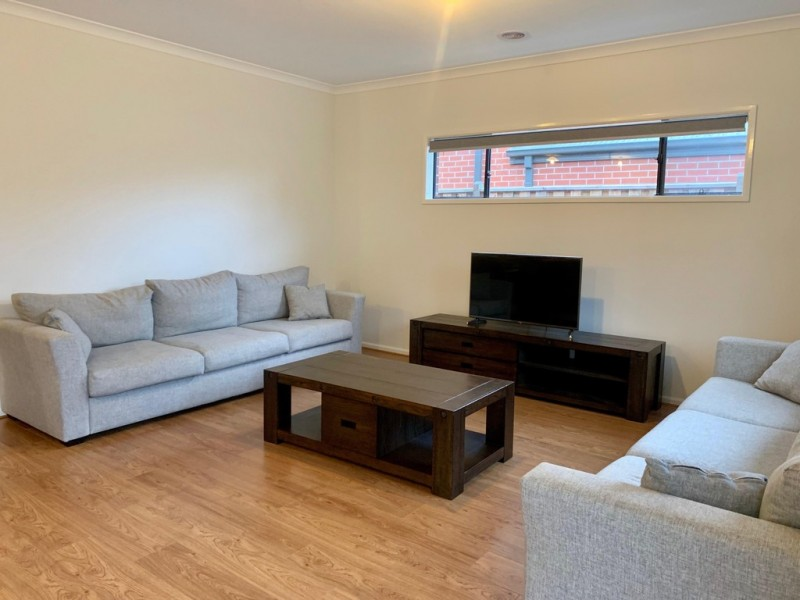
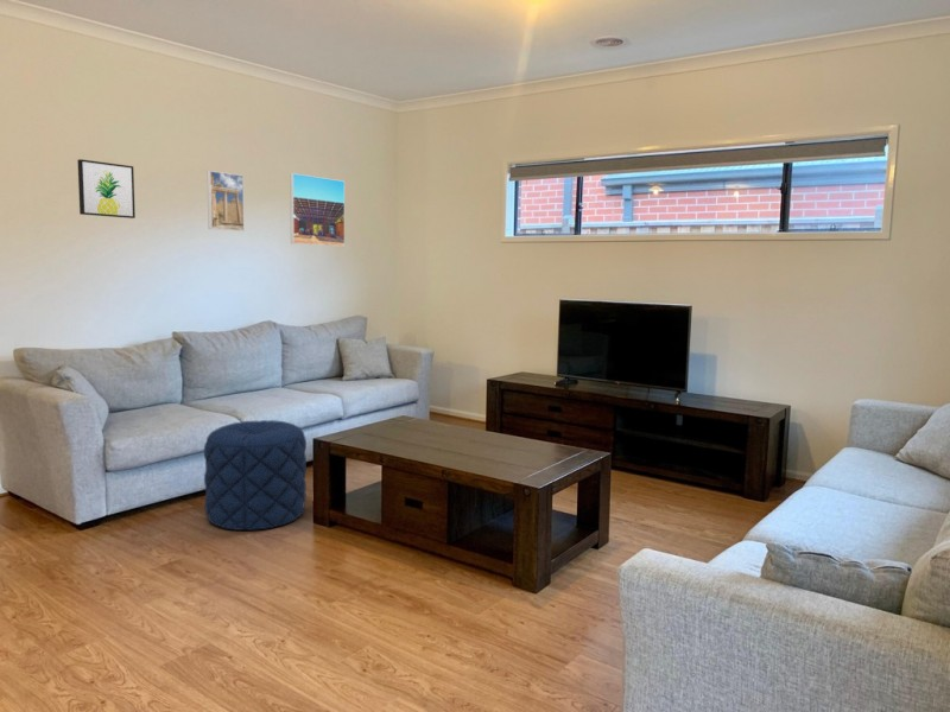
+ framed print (226, 202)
+ pouf (256, 470)
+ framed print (318, 211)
+ wall art (107, 189)
